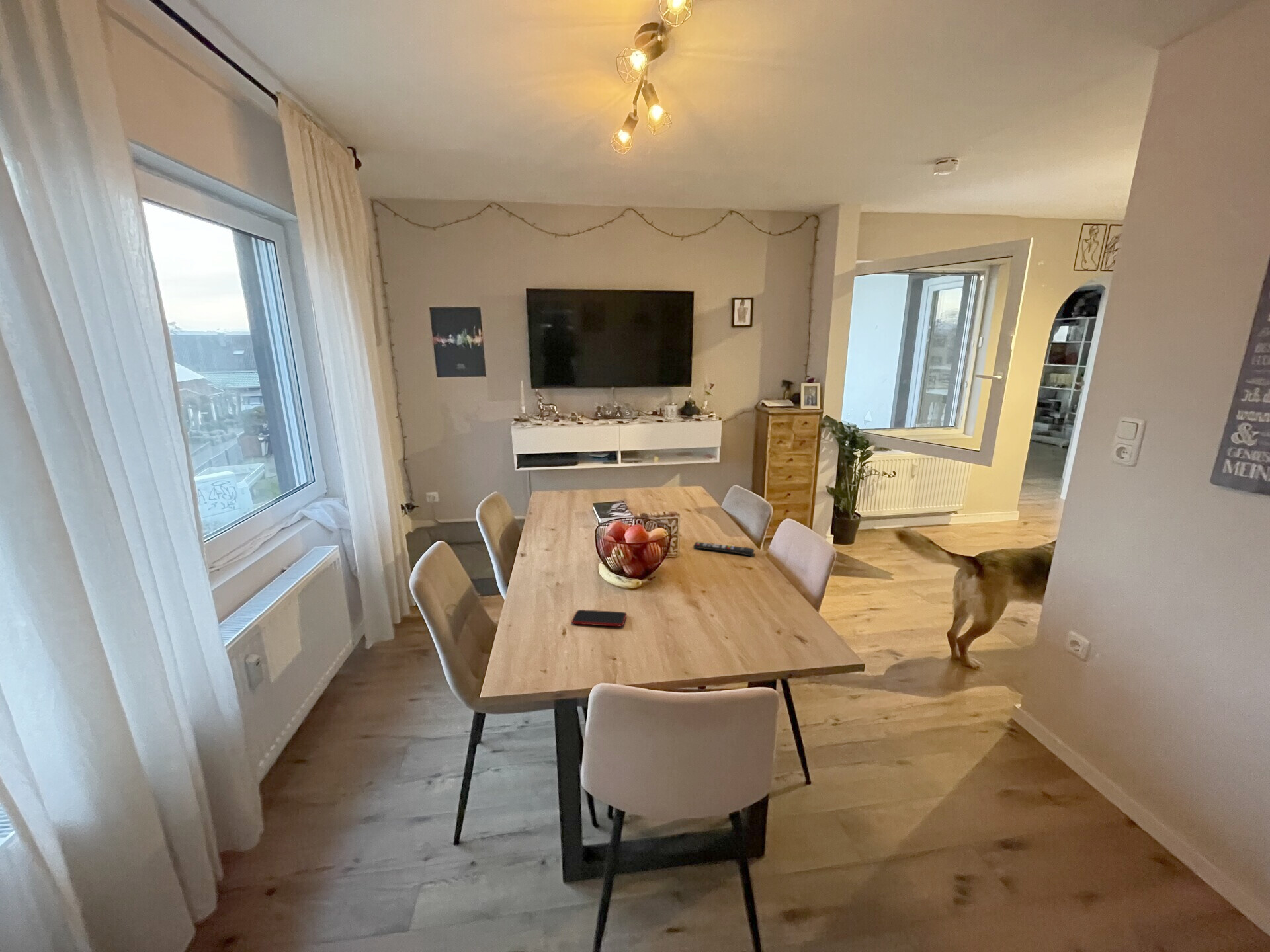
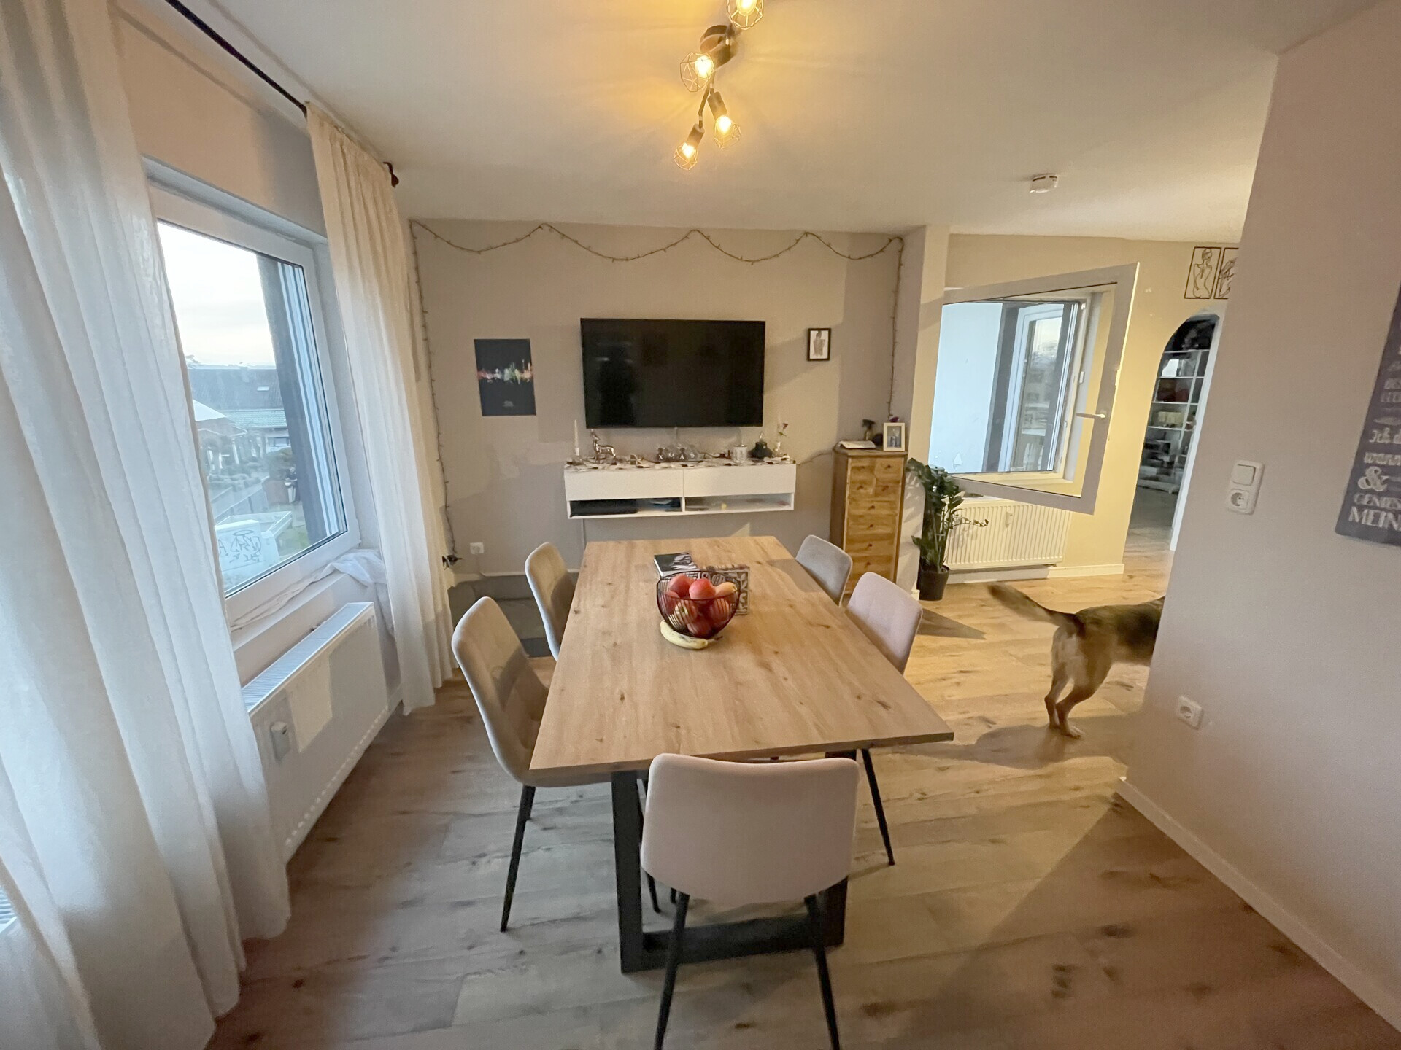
- remote control (723, 548)
- smartphone (599, 617)
